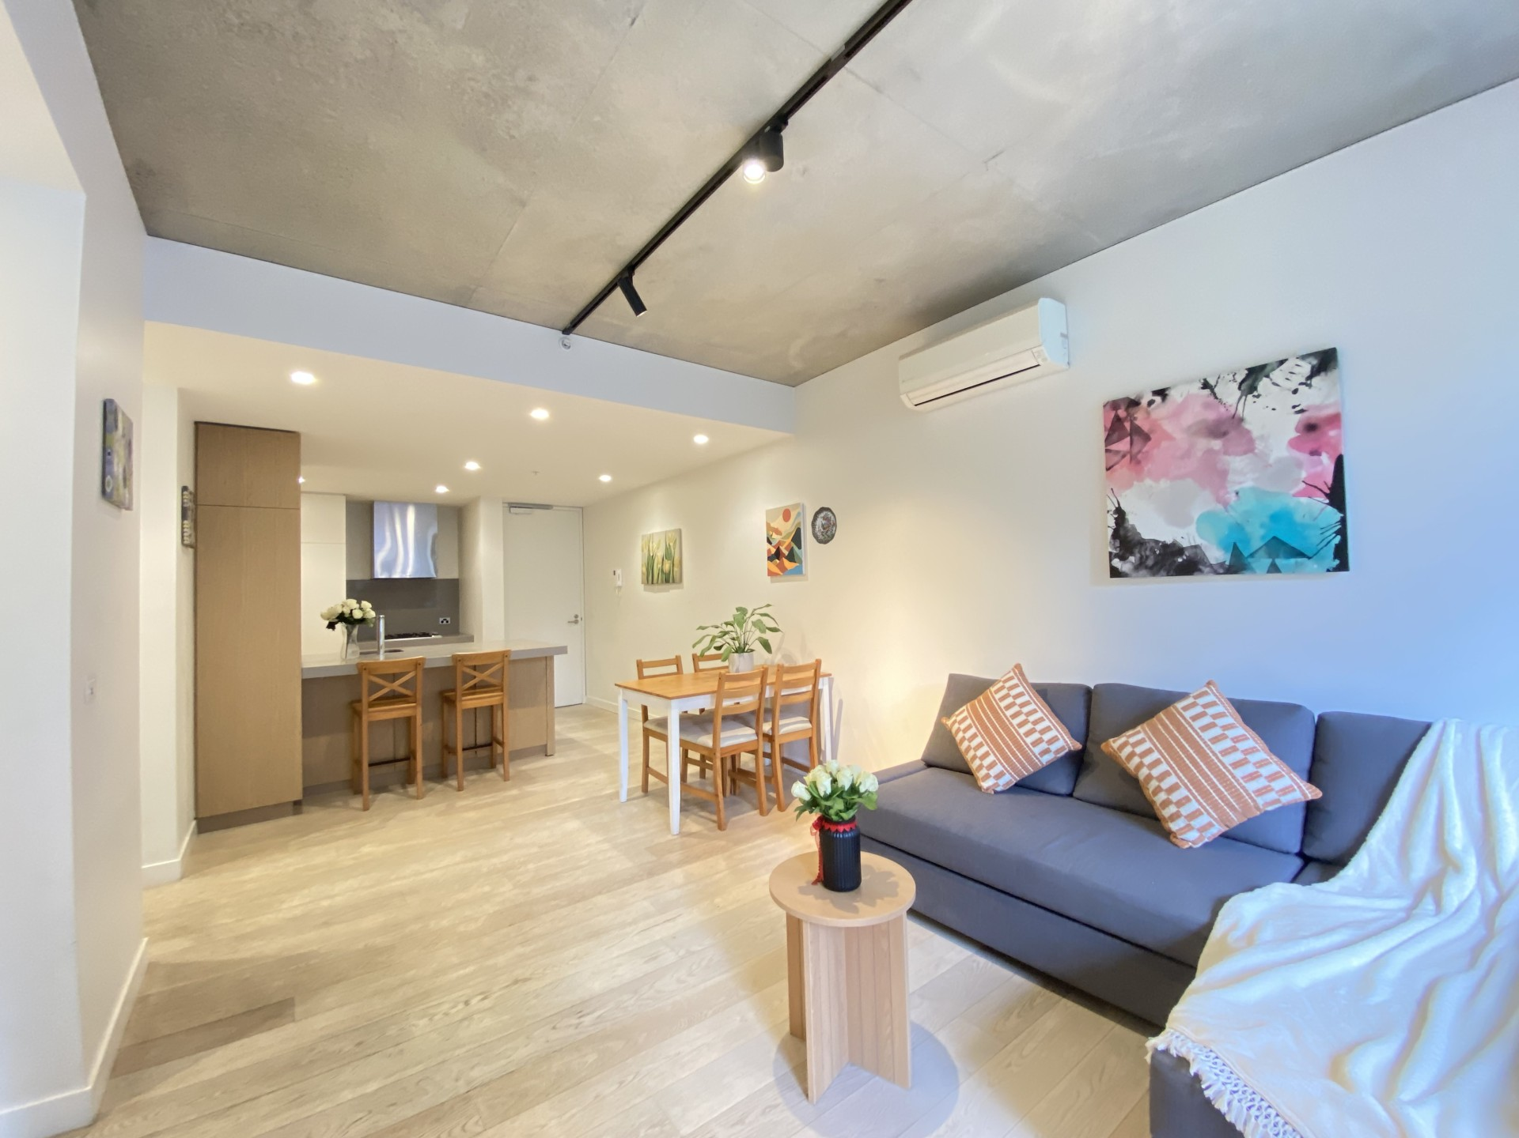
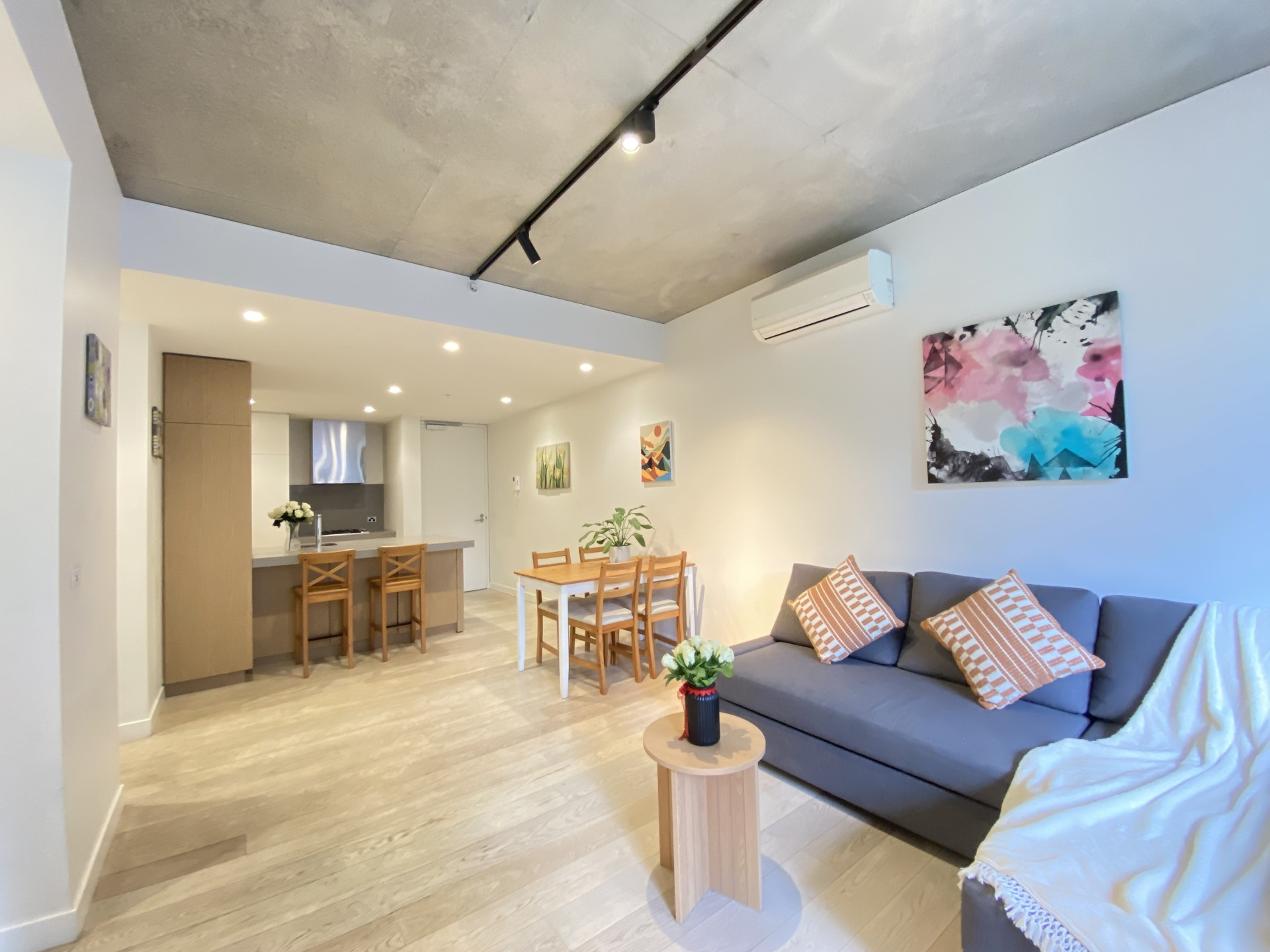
- decorative plate (824, 526)
